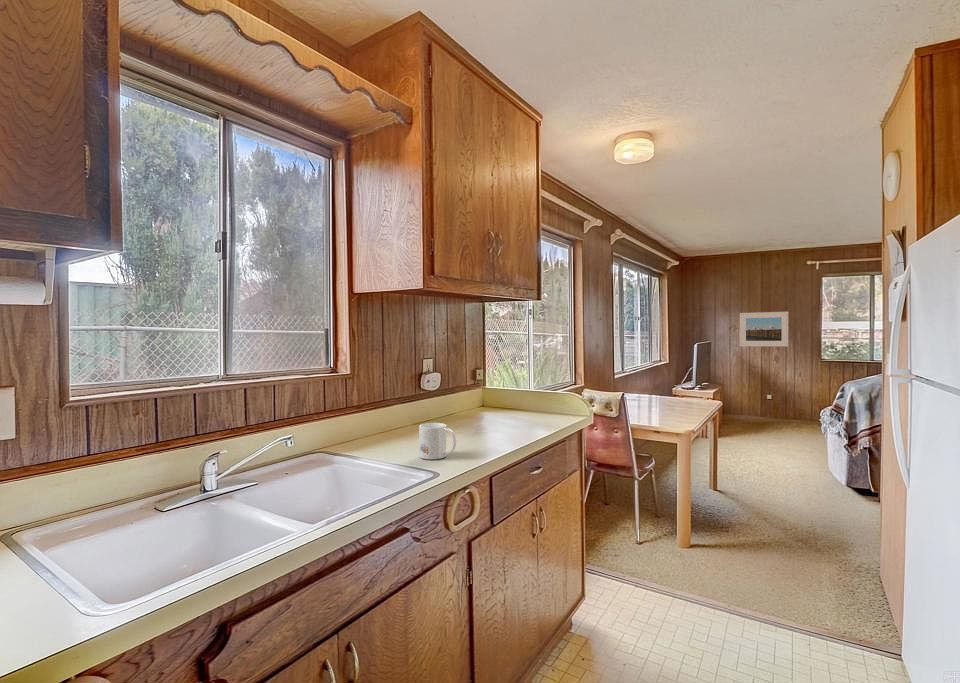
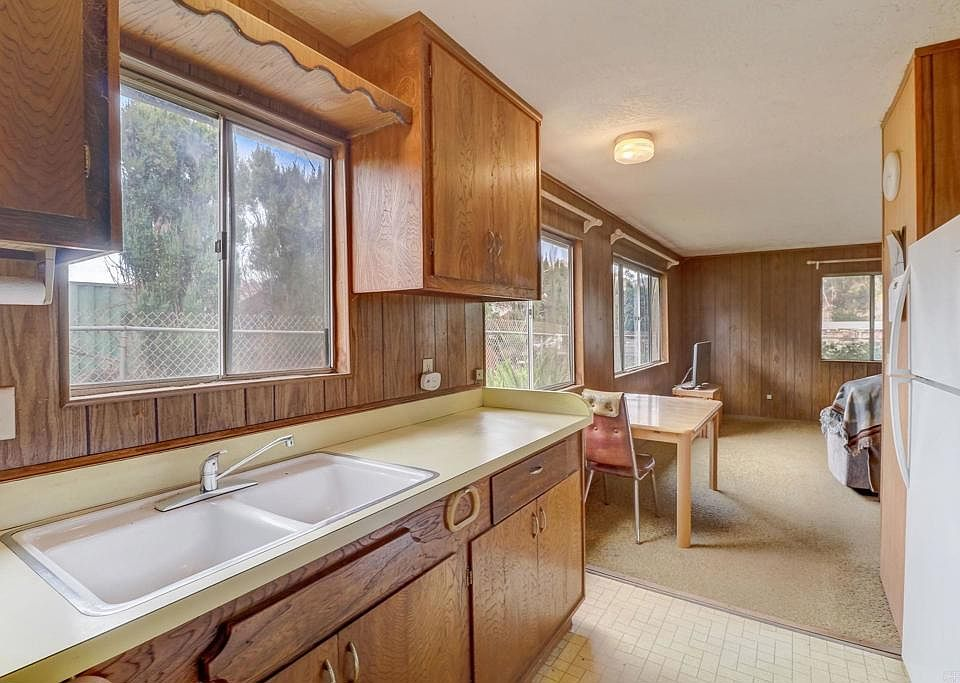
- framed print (763, 329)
- mug (438, 441)
